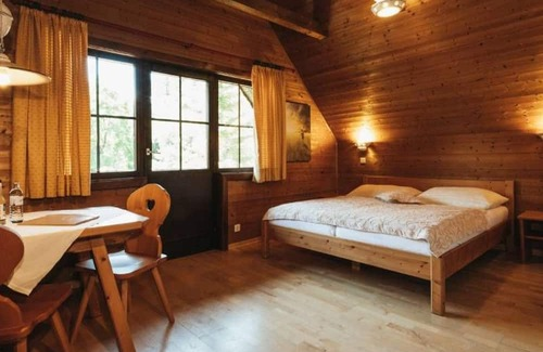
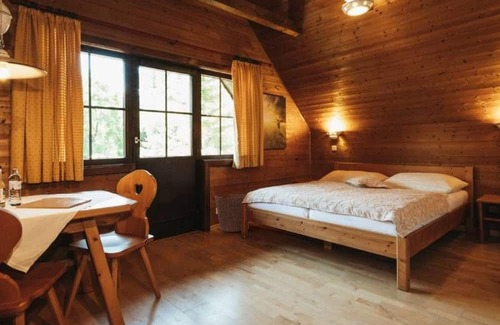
+ basket (232, 212)
